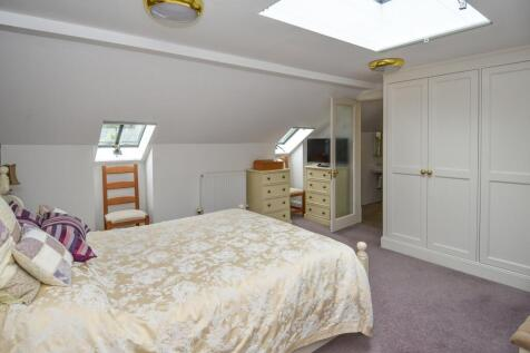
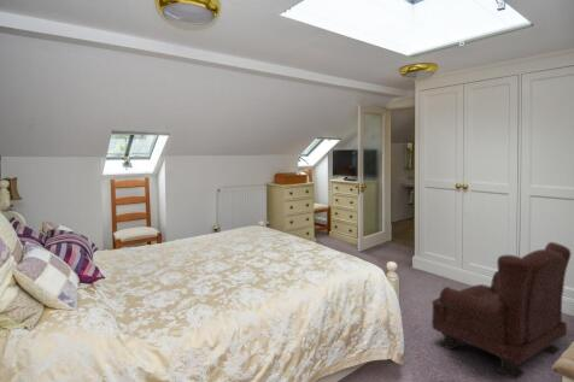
+ armchair (499, 295)
